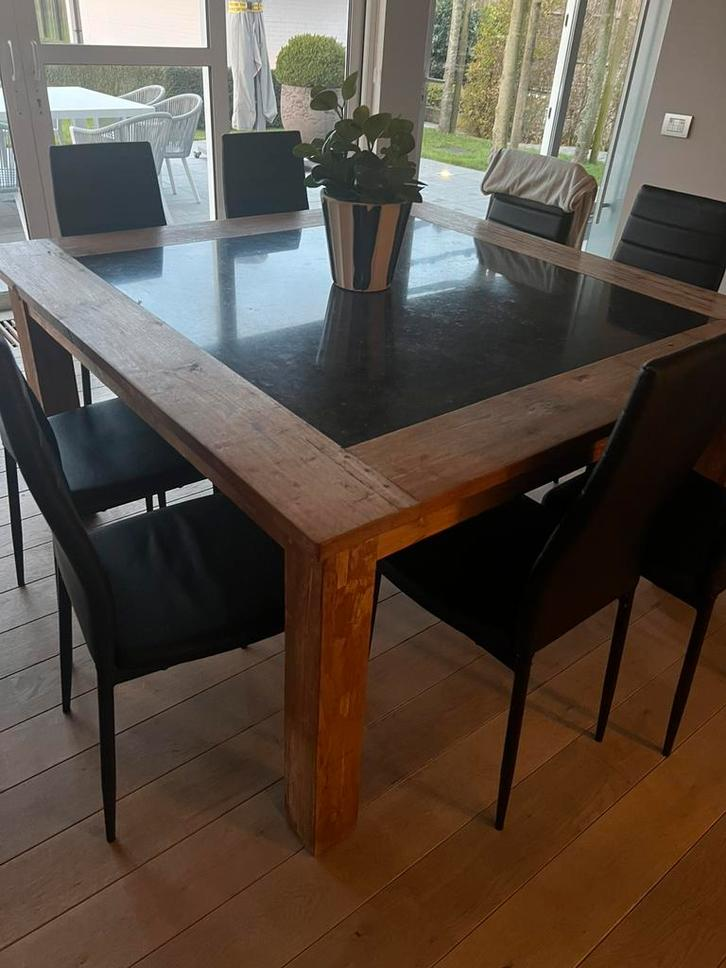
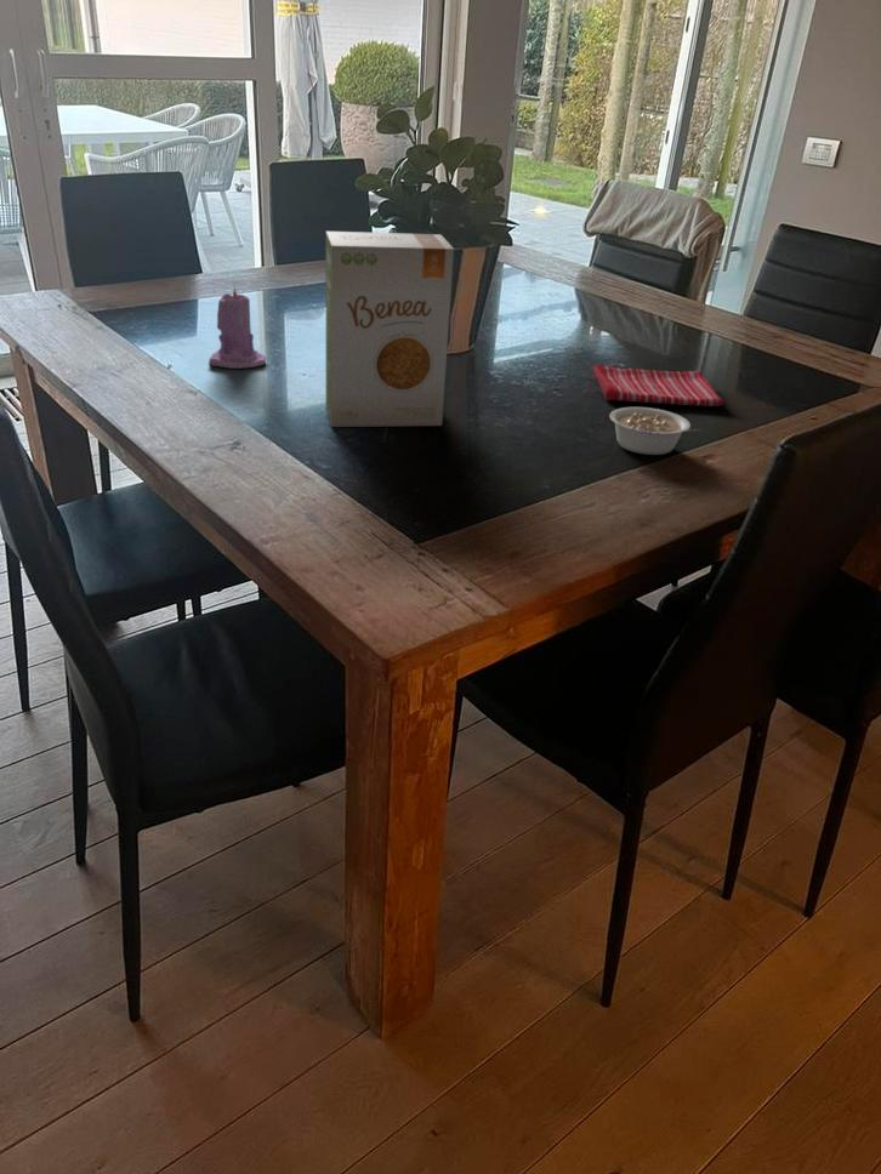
+ food box (385, 331)
+ legume (650, 431)
+ dish towel (655, 384)
+ candle (235, 323)
